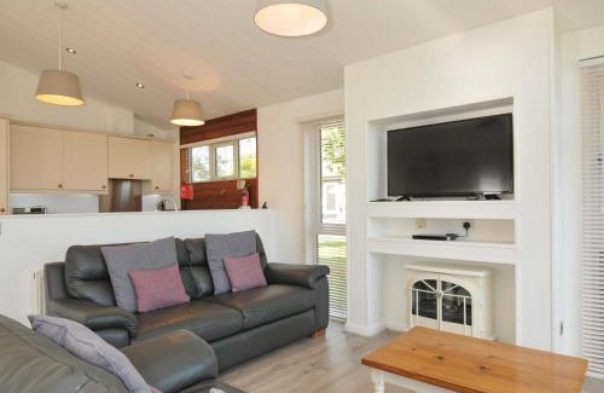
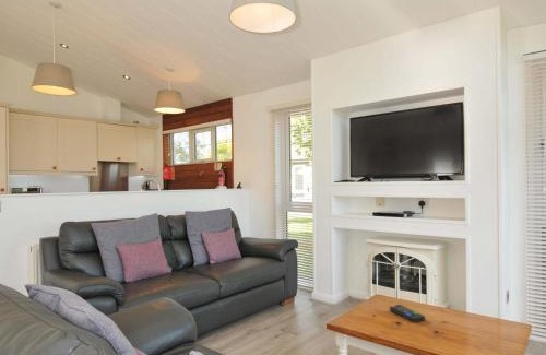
+ remote control (406, 312)
